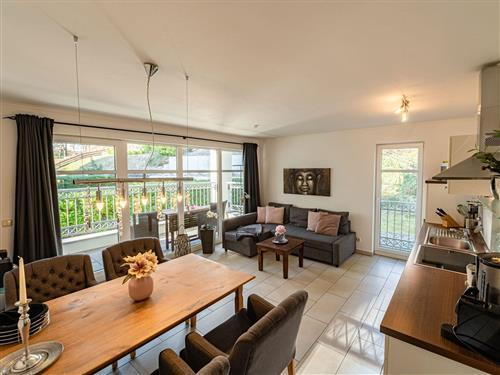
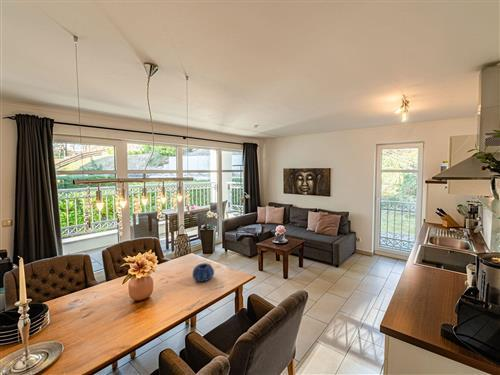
+ decorative bowl (203, 271)
